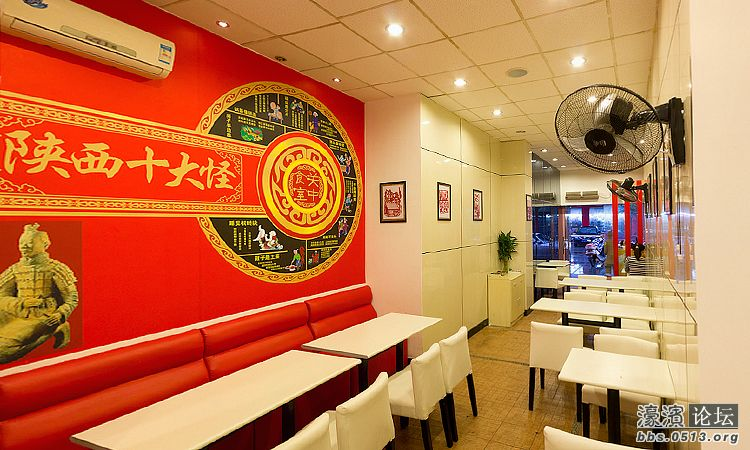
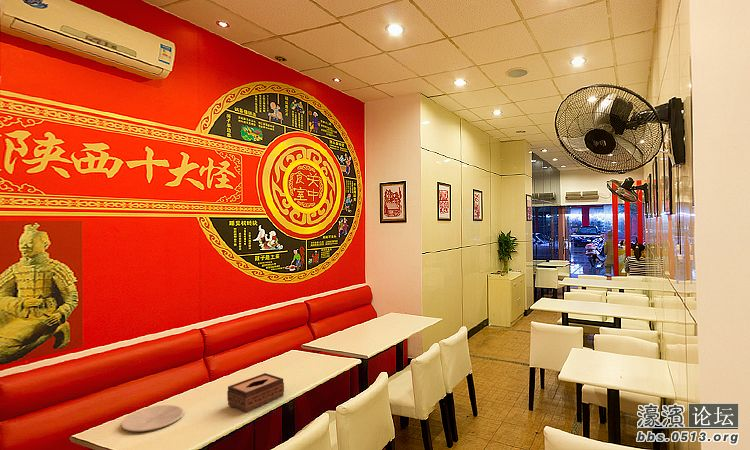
+ tissue box (256, 391)
+ plate (153, 418)
